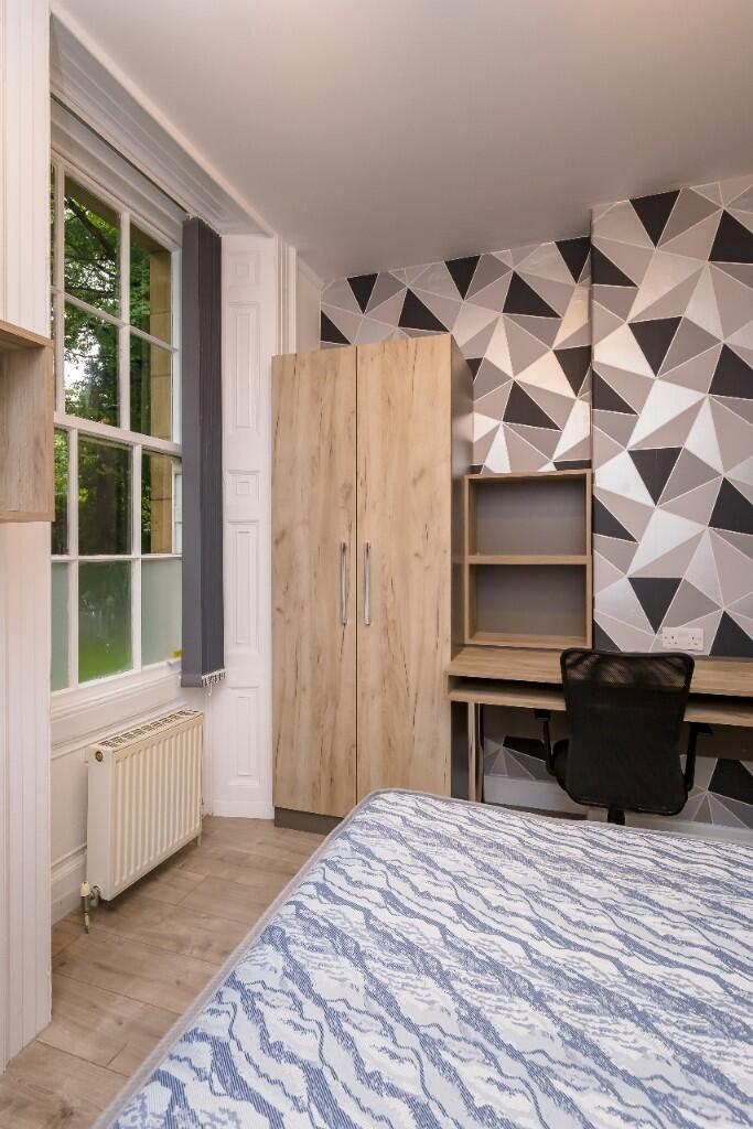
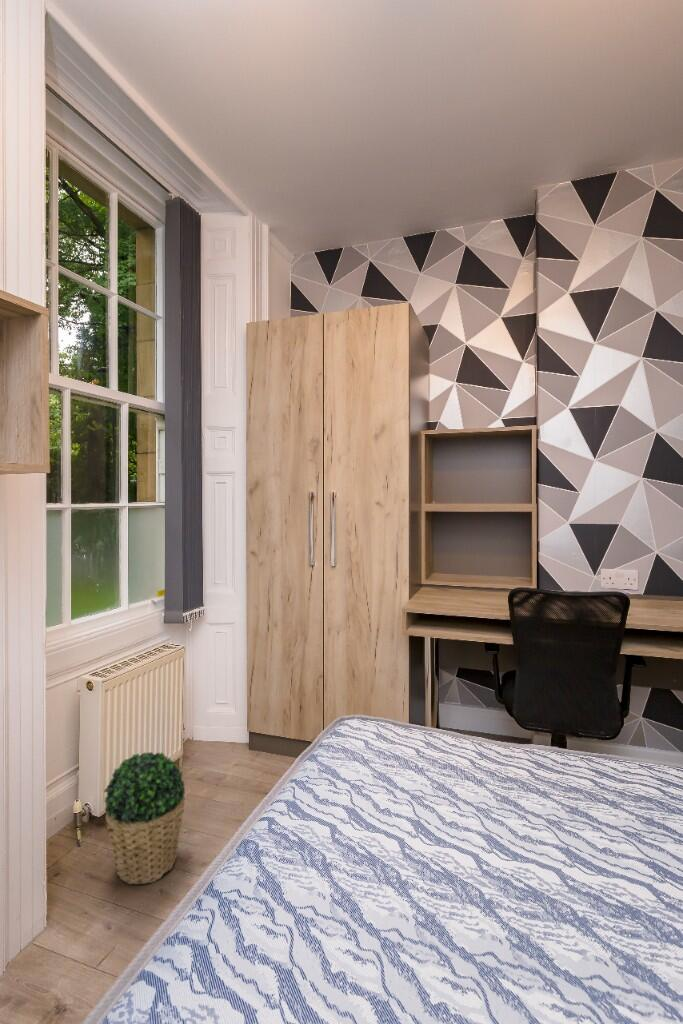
+ potted plant (145, 810)
